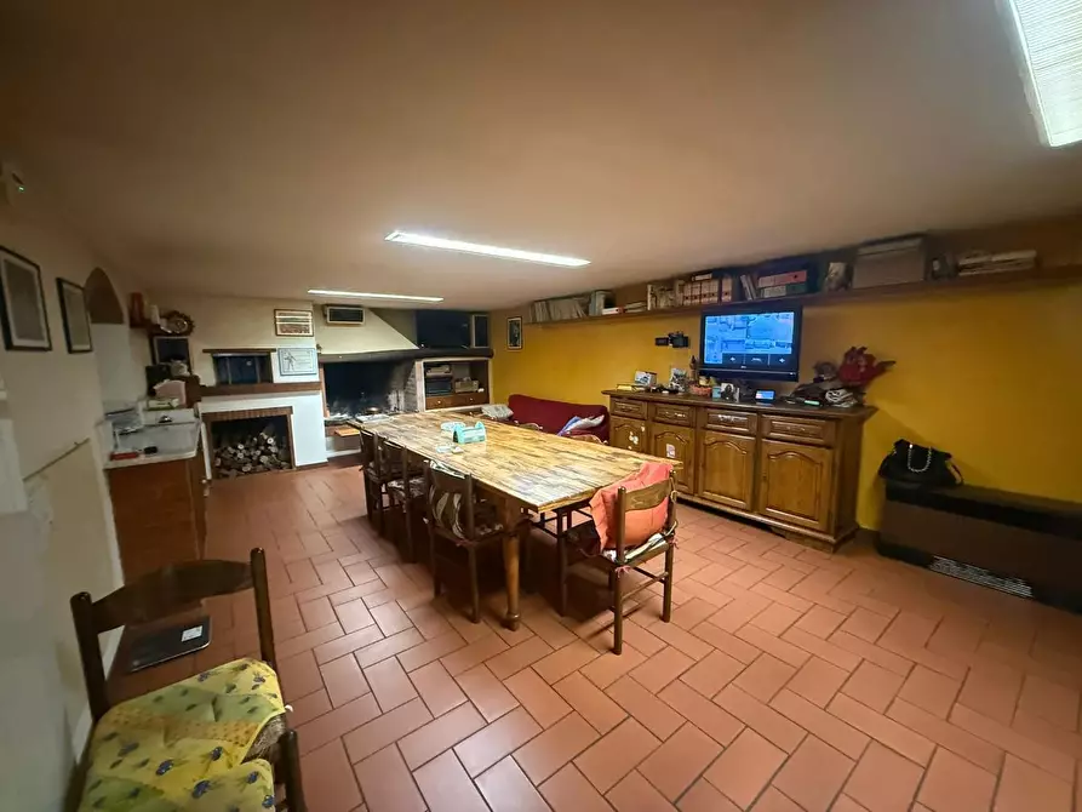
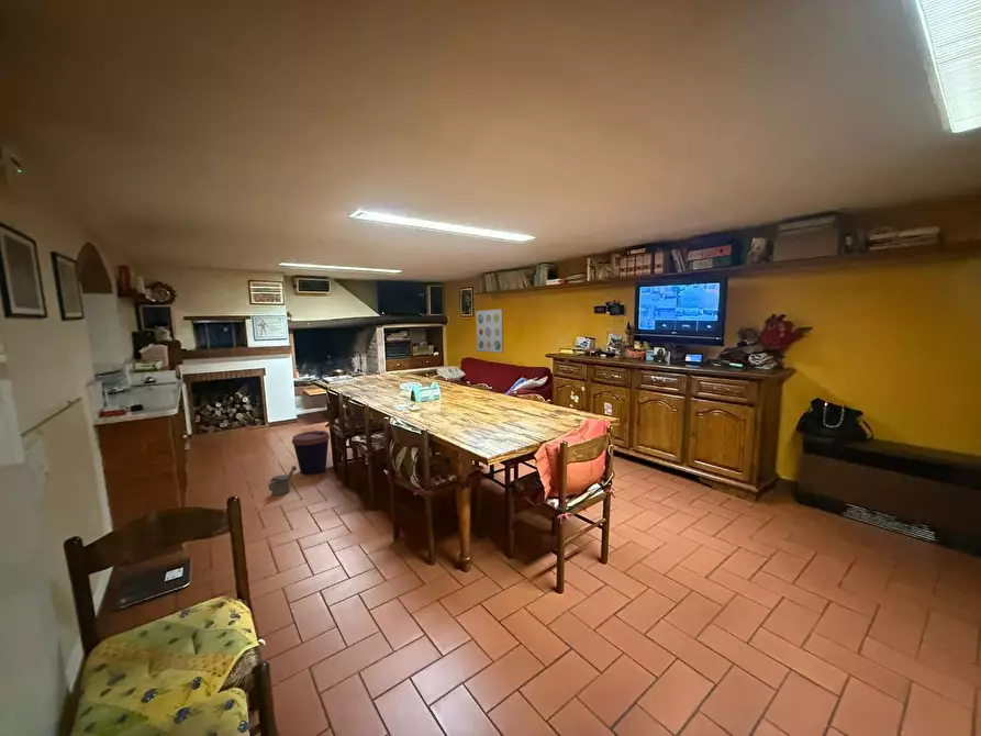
+ watering can (282, 481)
+ wall art (489, 331)
+ coffee cup (312, 453)
